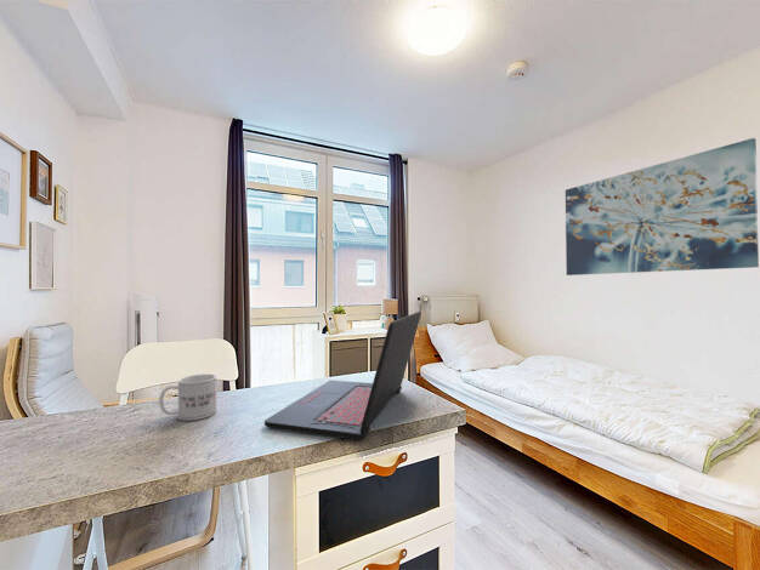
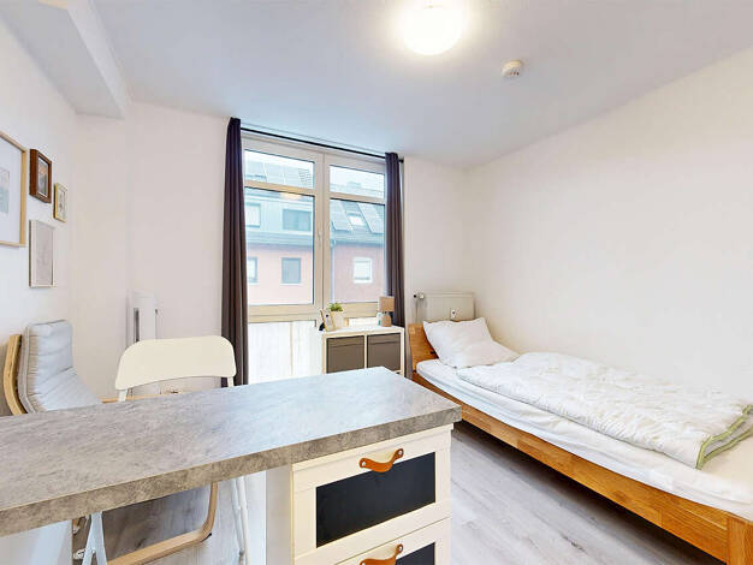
- laptop (346, 381)
- mug (188, 397)
- wall art (642, 221)
